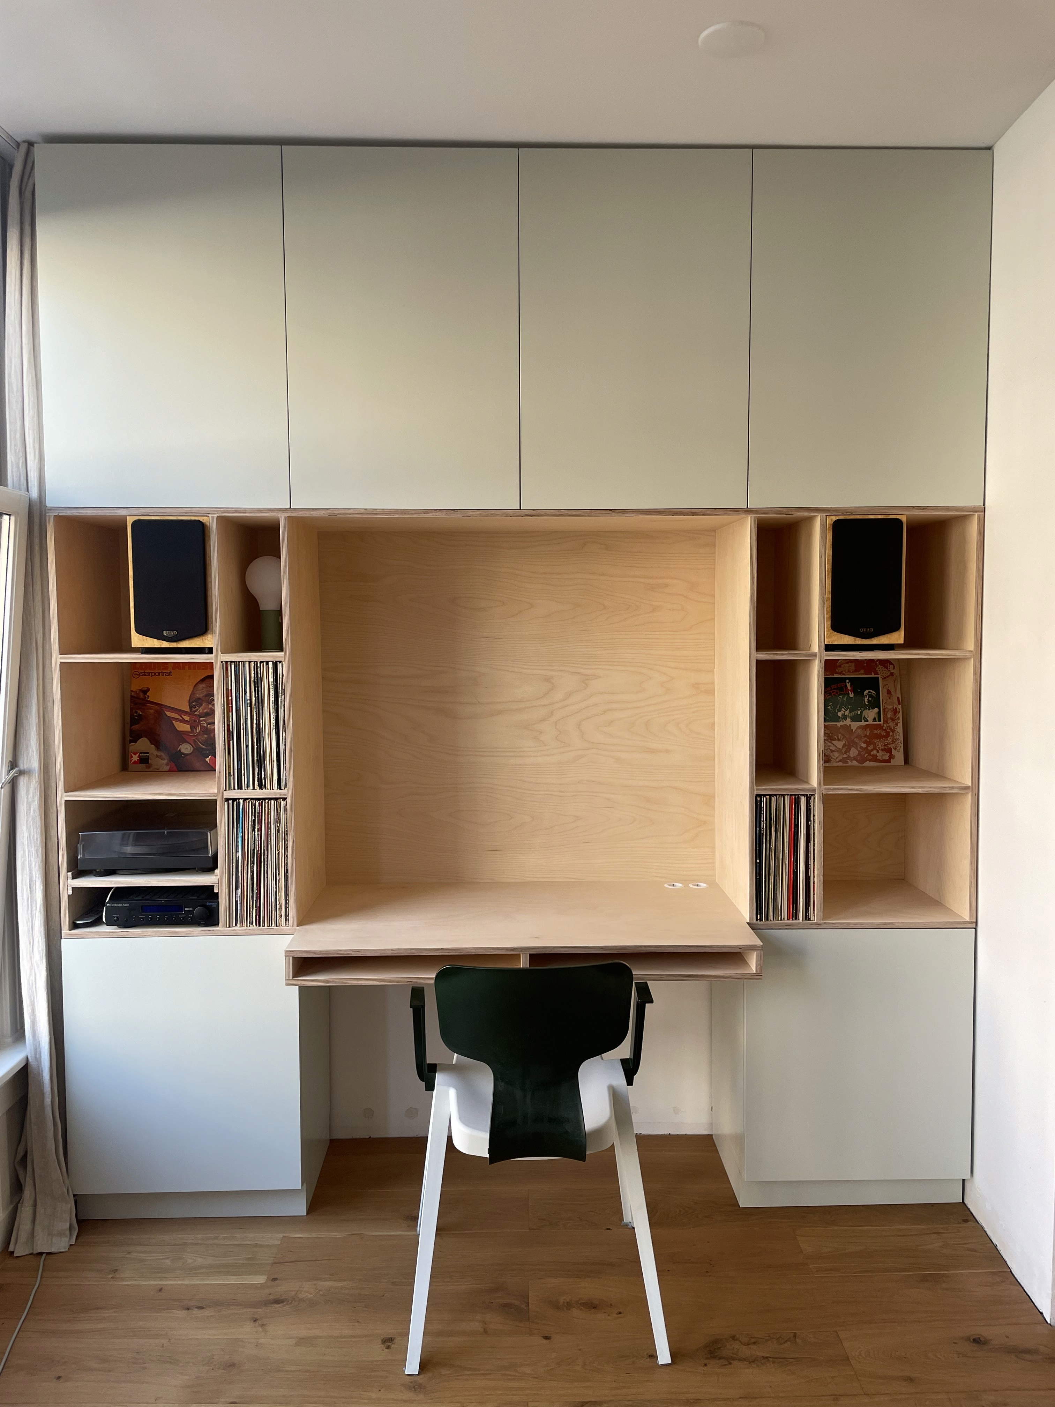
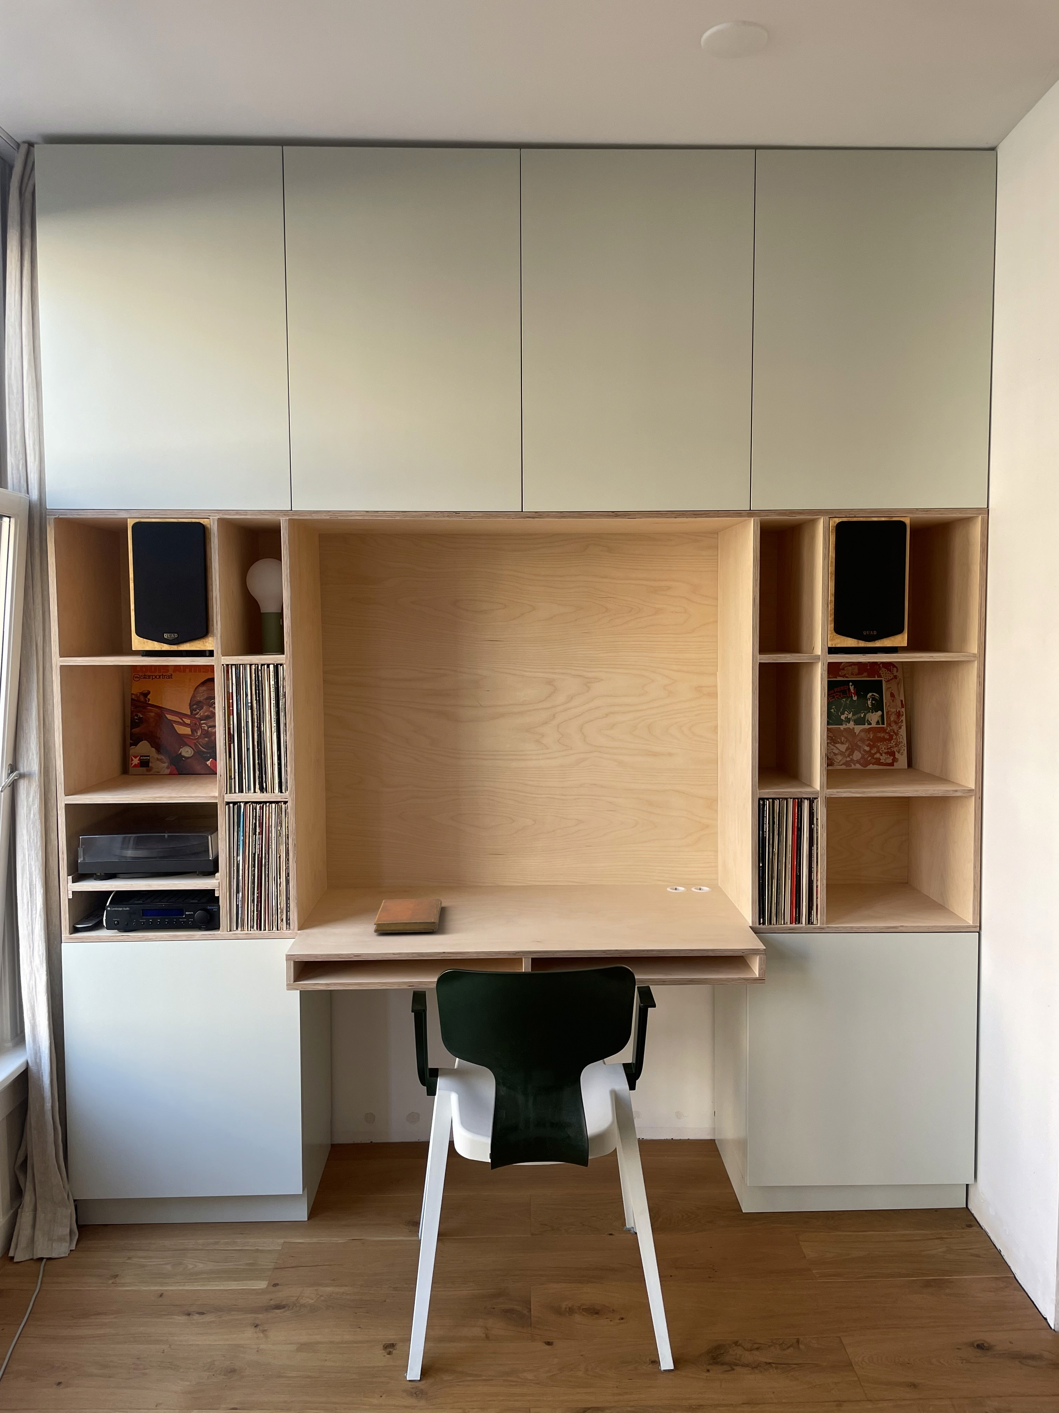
+ notebook (409, 915)
